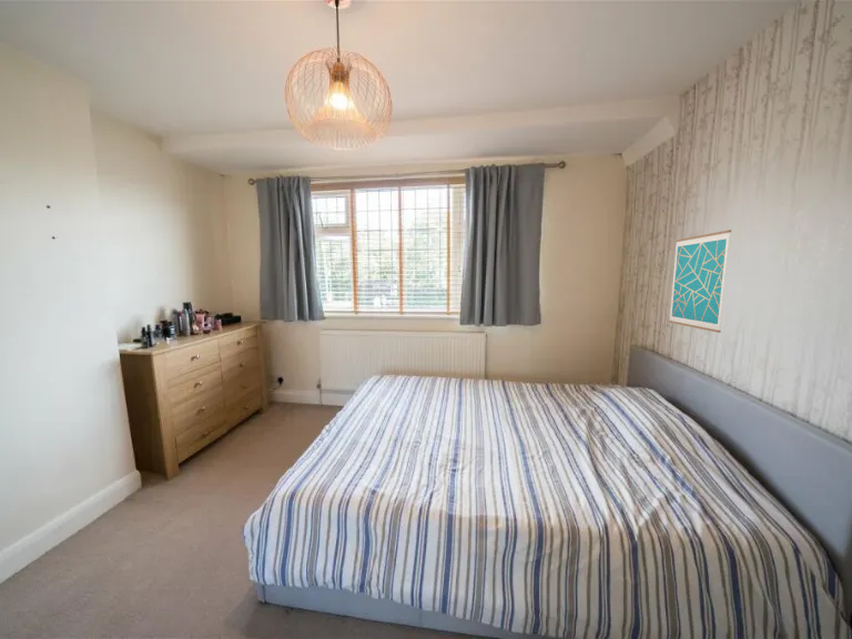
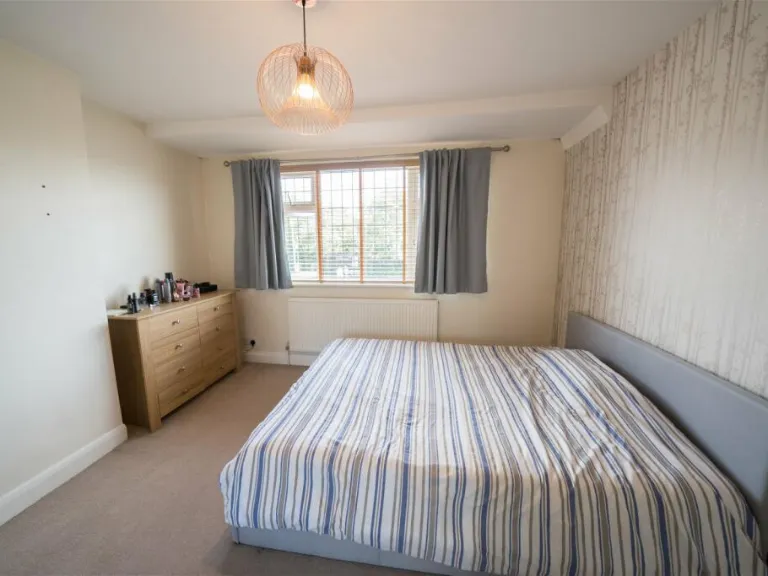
- wall art (696, 282)
